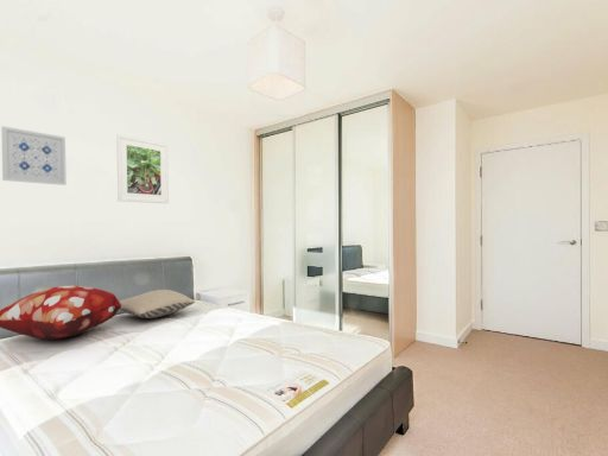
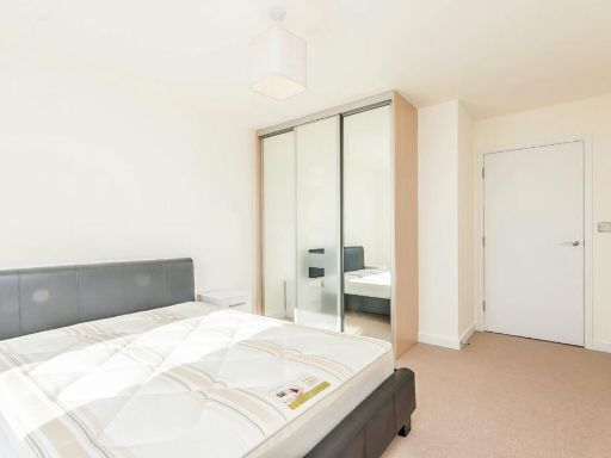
- pillow (153, 304)
- wall art (36, 157)
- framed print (144, 171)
- decorative pillow (59, 311)
